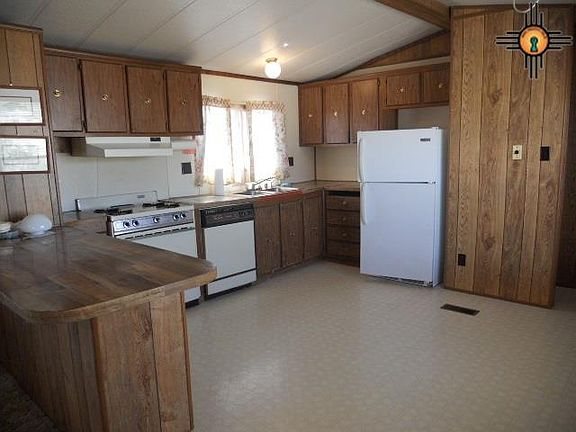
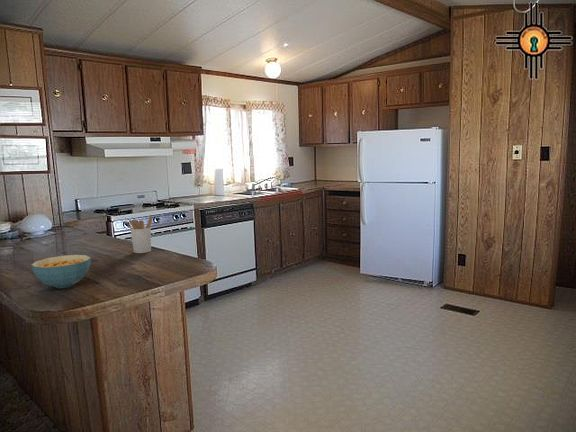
+ cereal bowl (63, 273)
+ utensil holder (140, 234)
